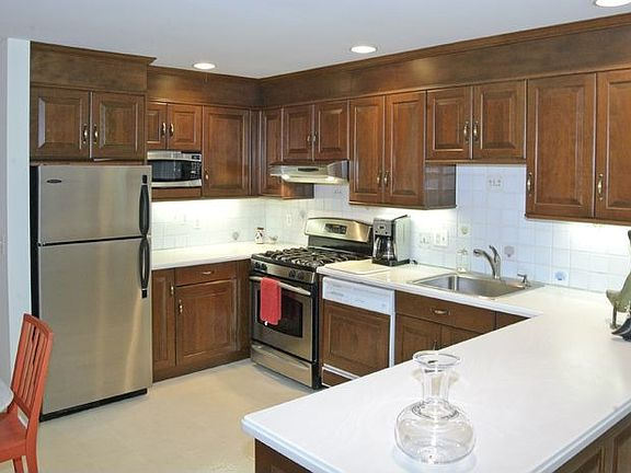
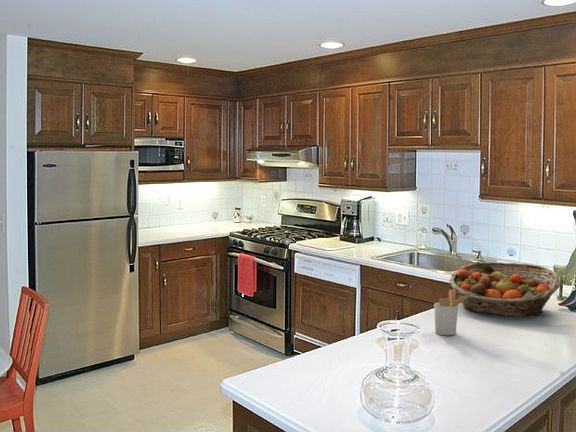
+ fruit basket (502, 287)
+ utensil holder (451, 312)
